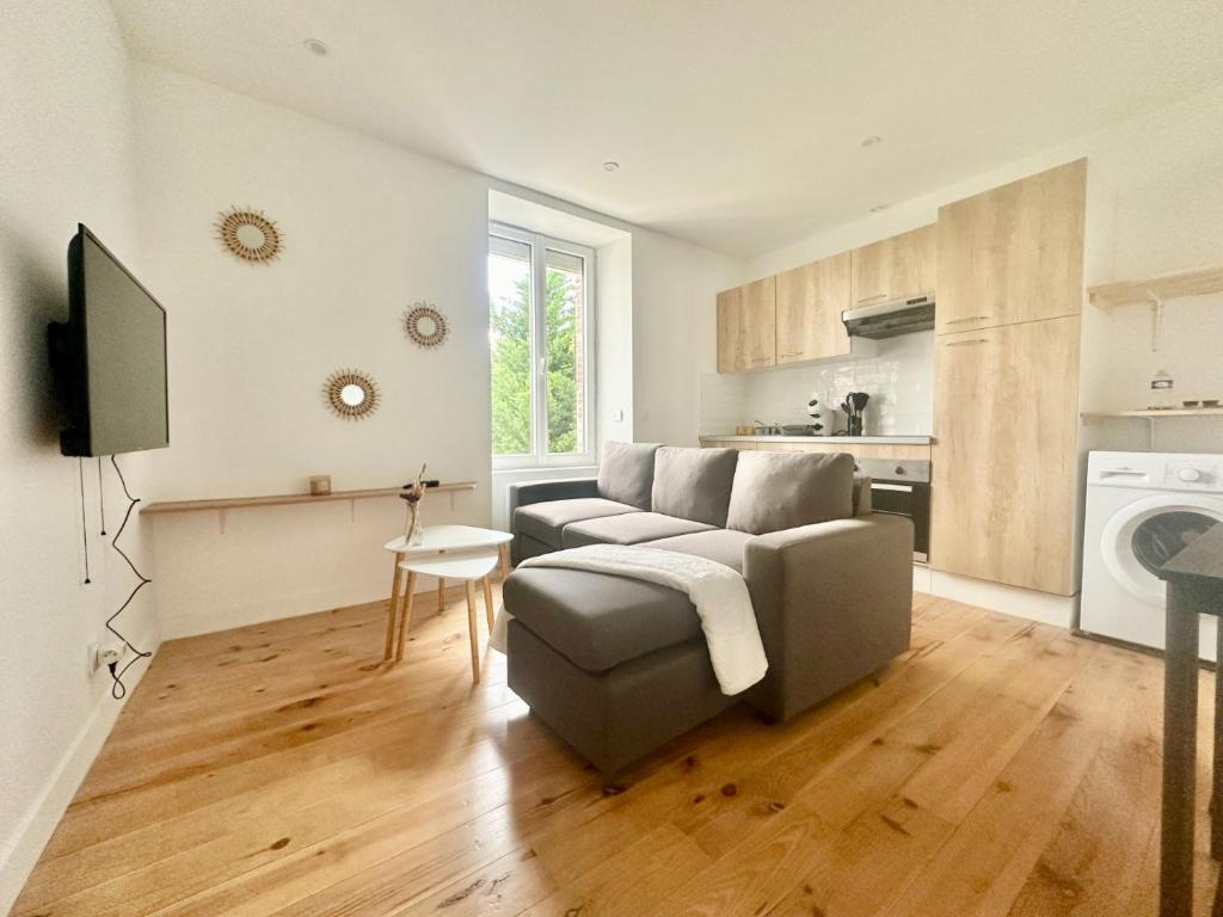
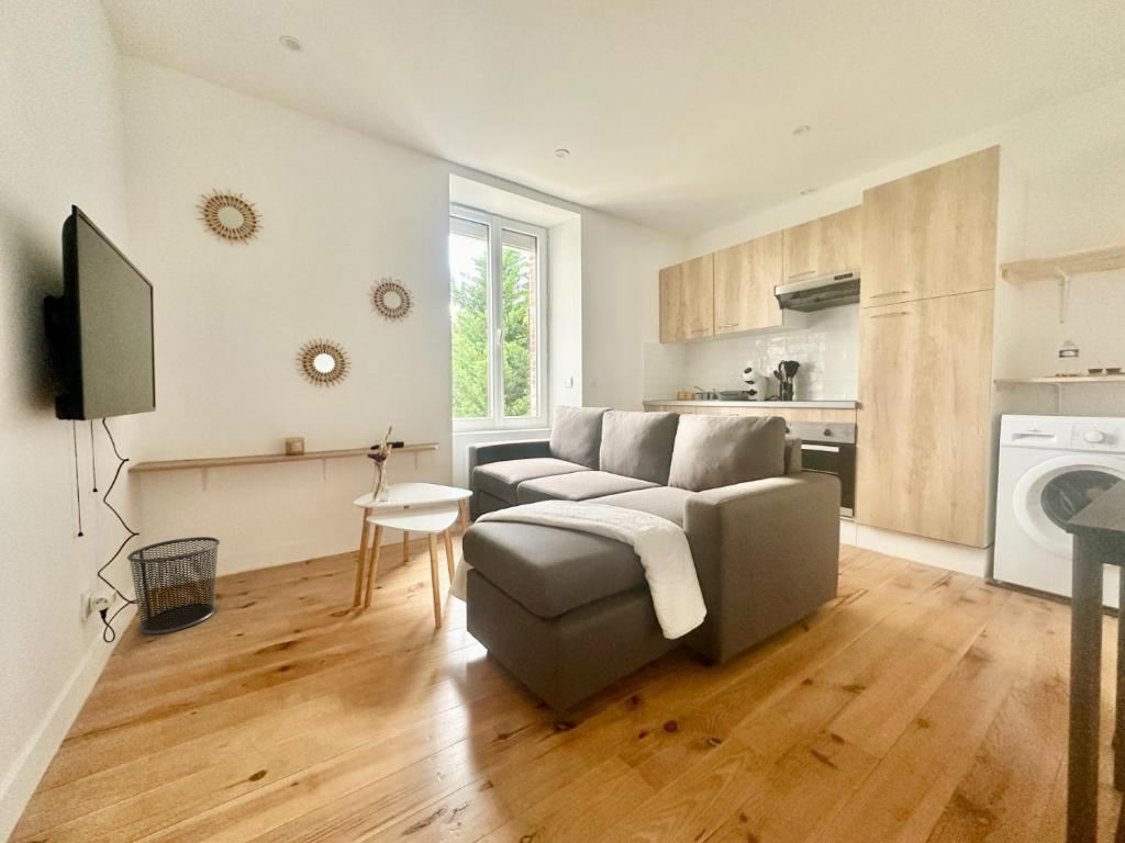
+ waste bin (177, 583)
